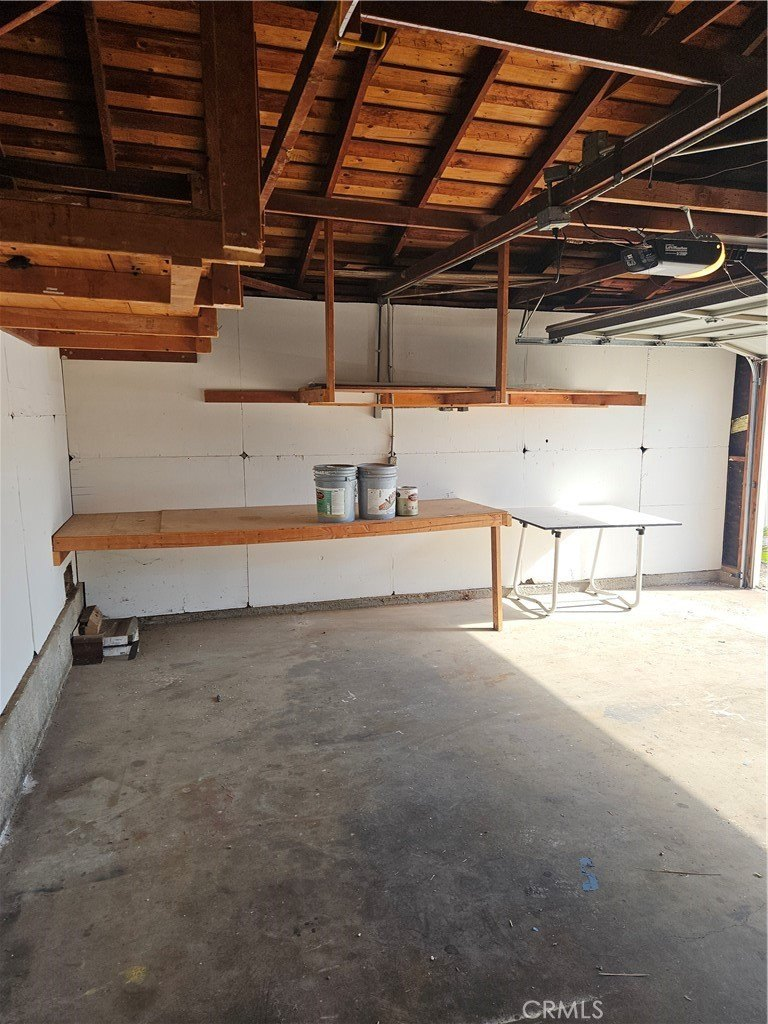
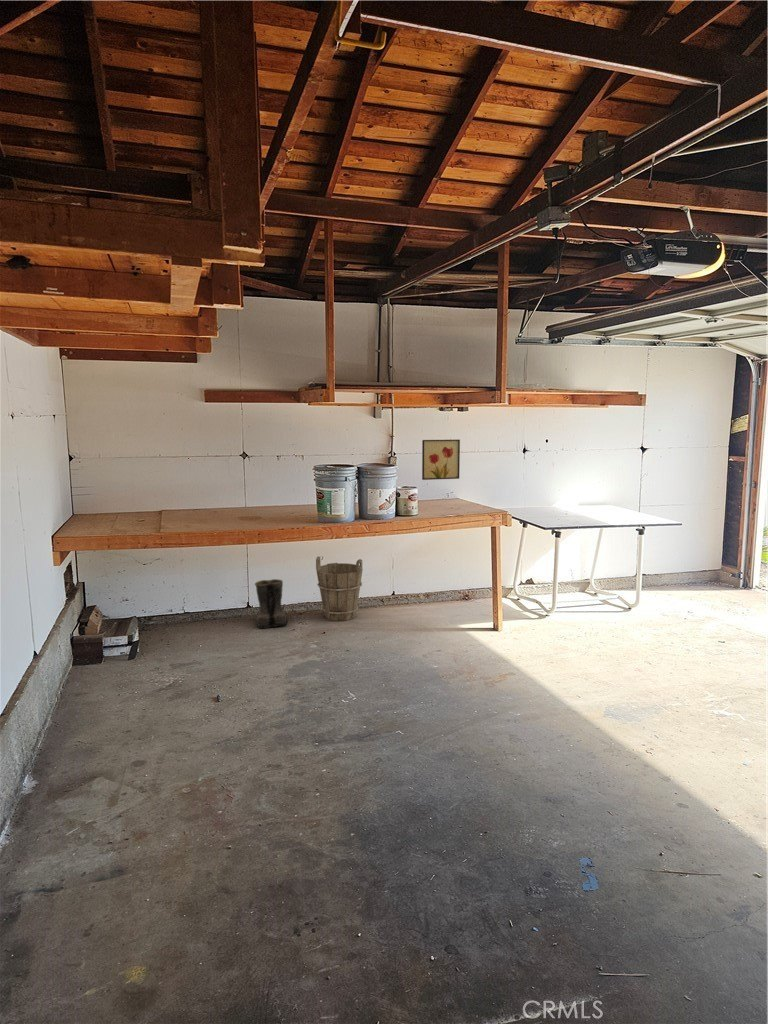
+ boots (270, 602)
+ bucket (340, 586)
+ wall art (440, 459)
